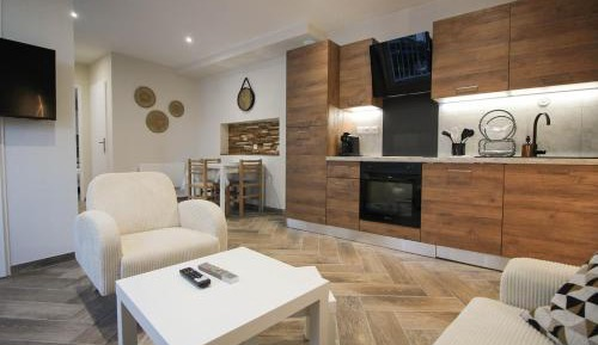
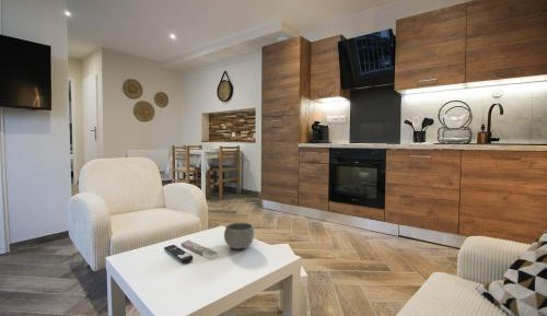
+ bowl (238, 236)
